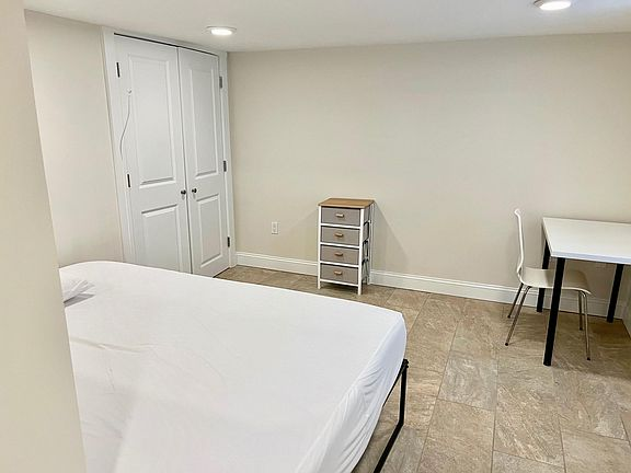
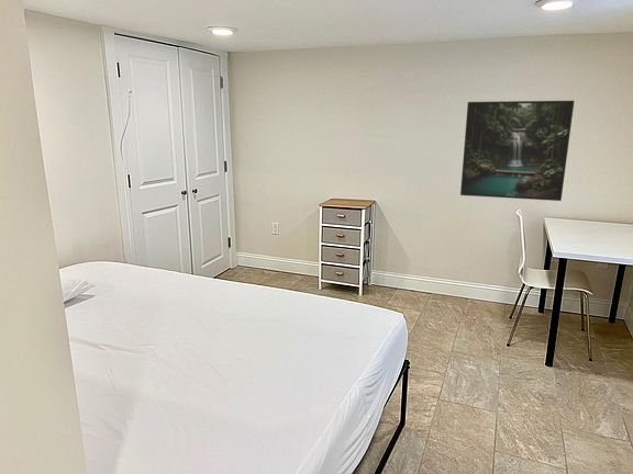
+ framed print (513, 150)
